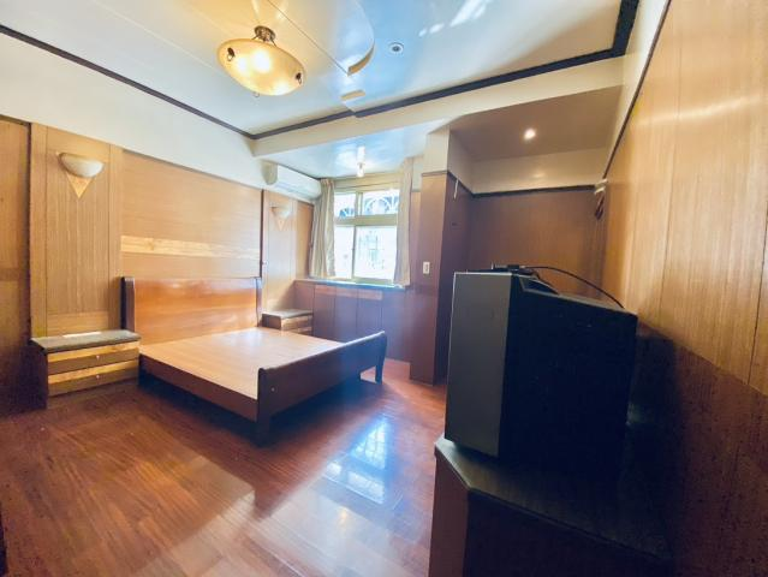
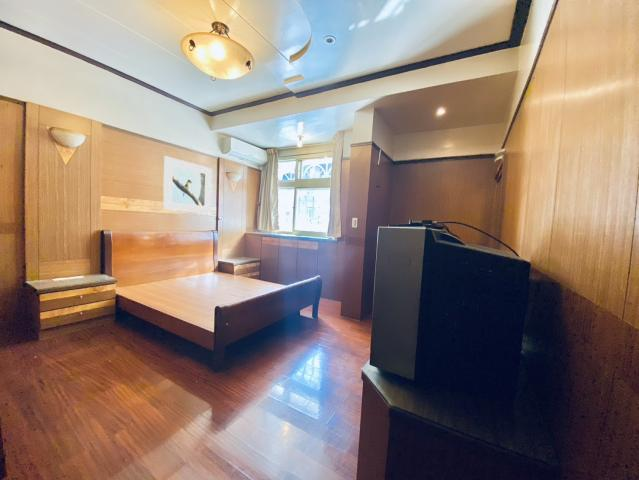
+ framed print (189, 187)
